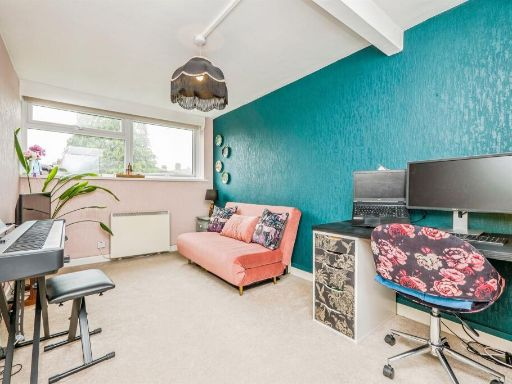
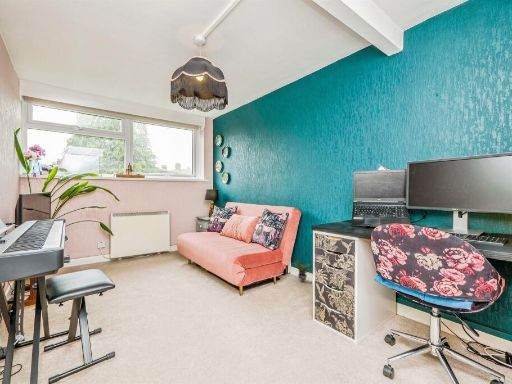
+ potted plant (302, 272)
